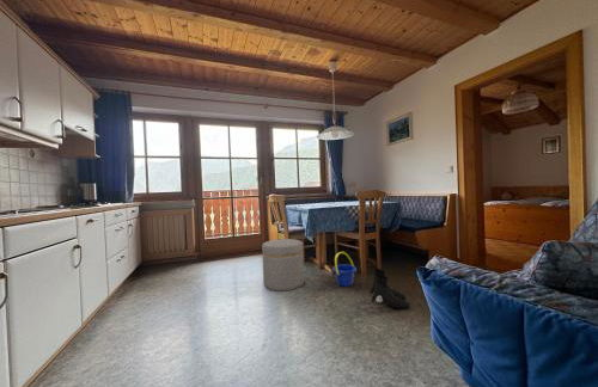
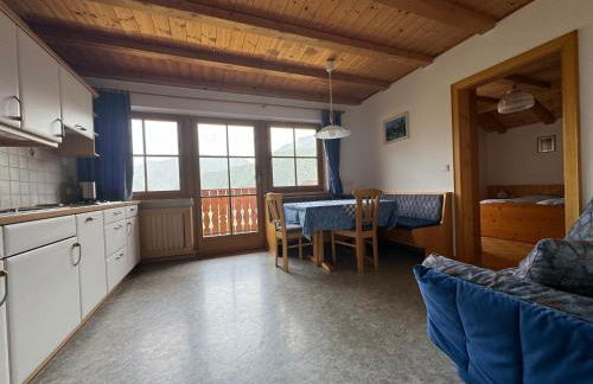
- bucket (344, 268)
- ottoman (282, 263)
- boots (389, 287)
